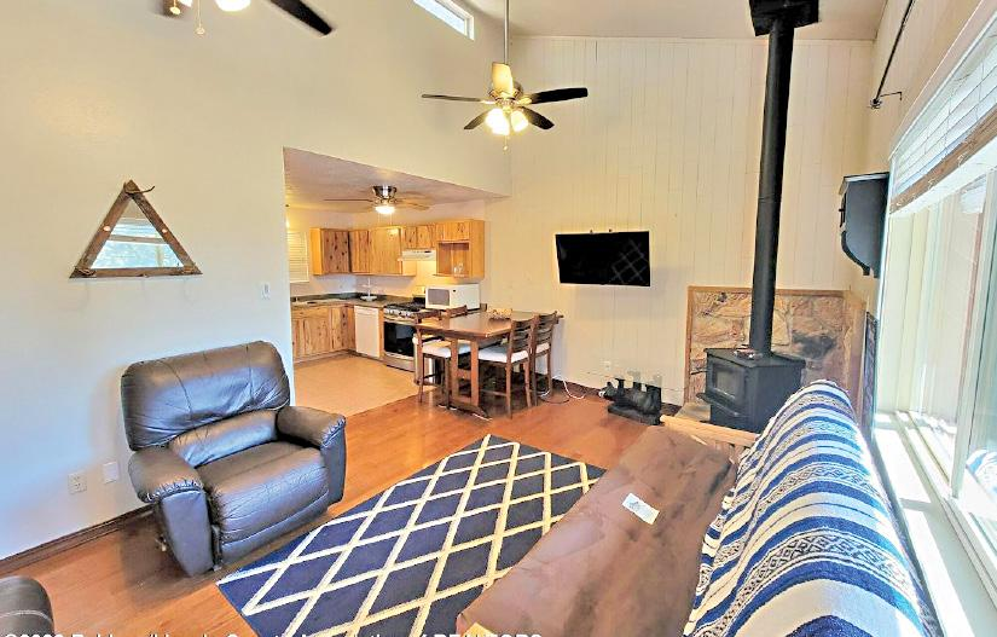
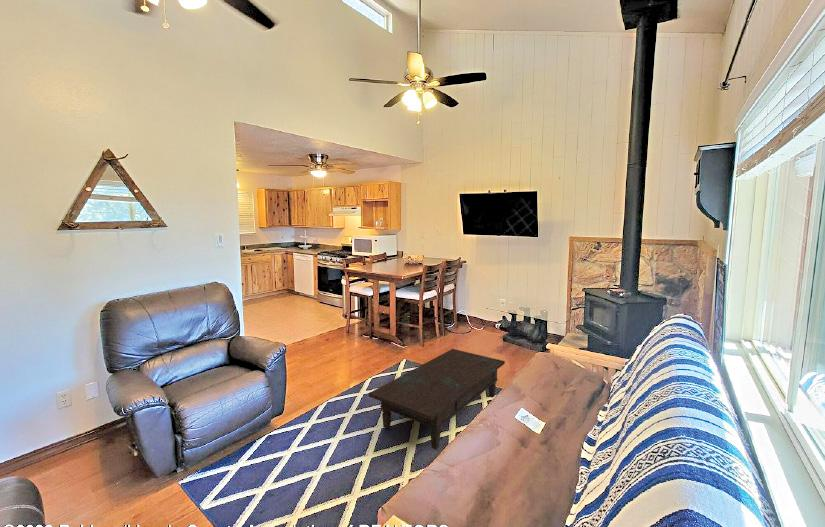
+ coffee table (443, 393)
